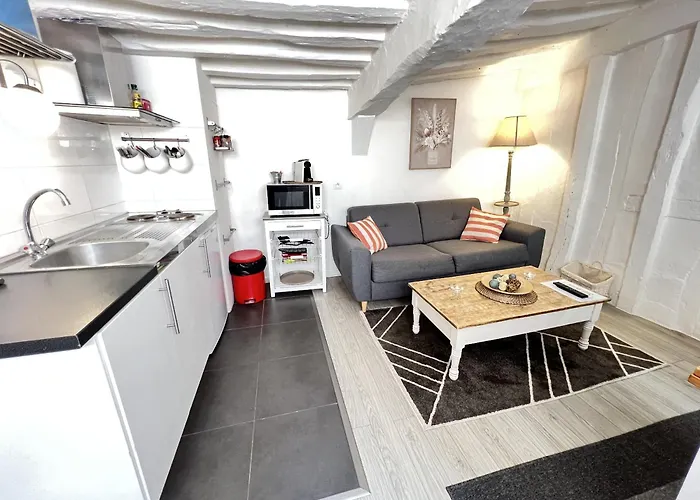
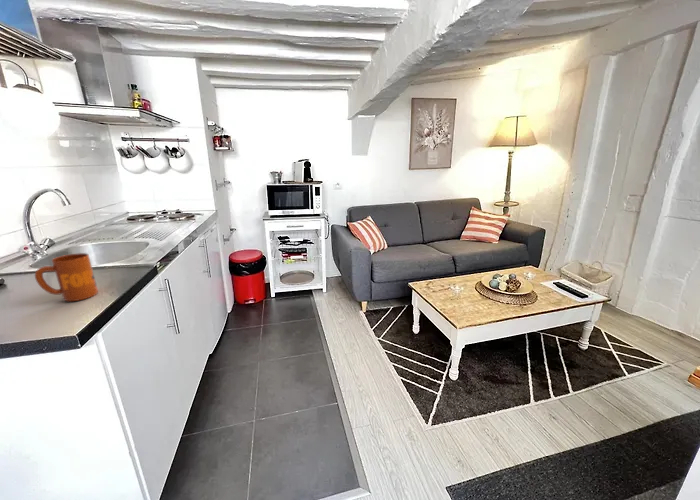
+ mug (66, 278)
